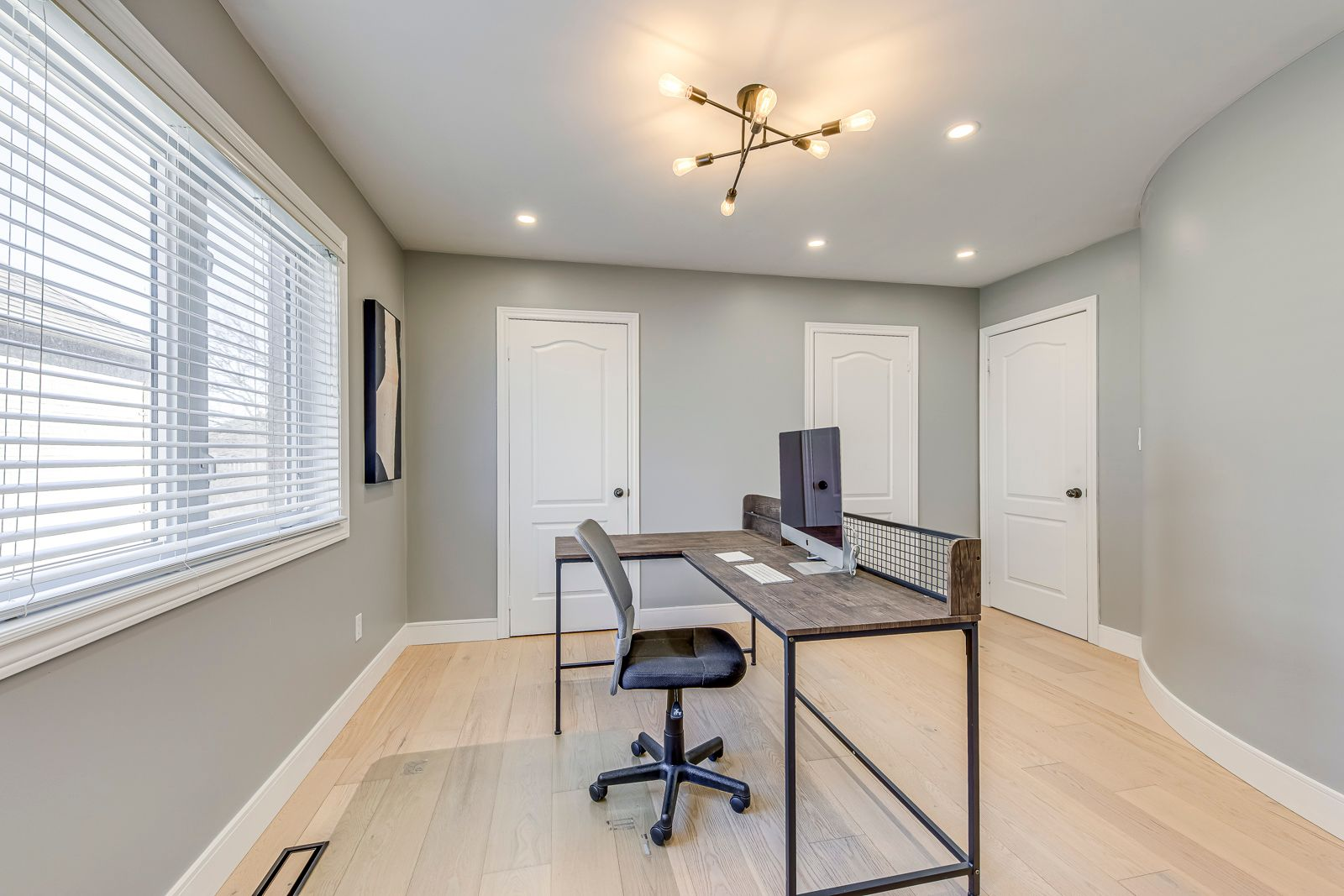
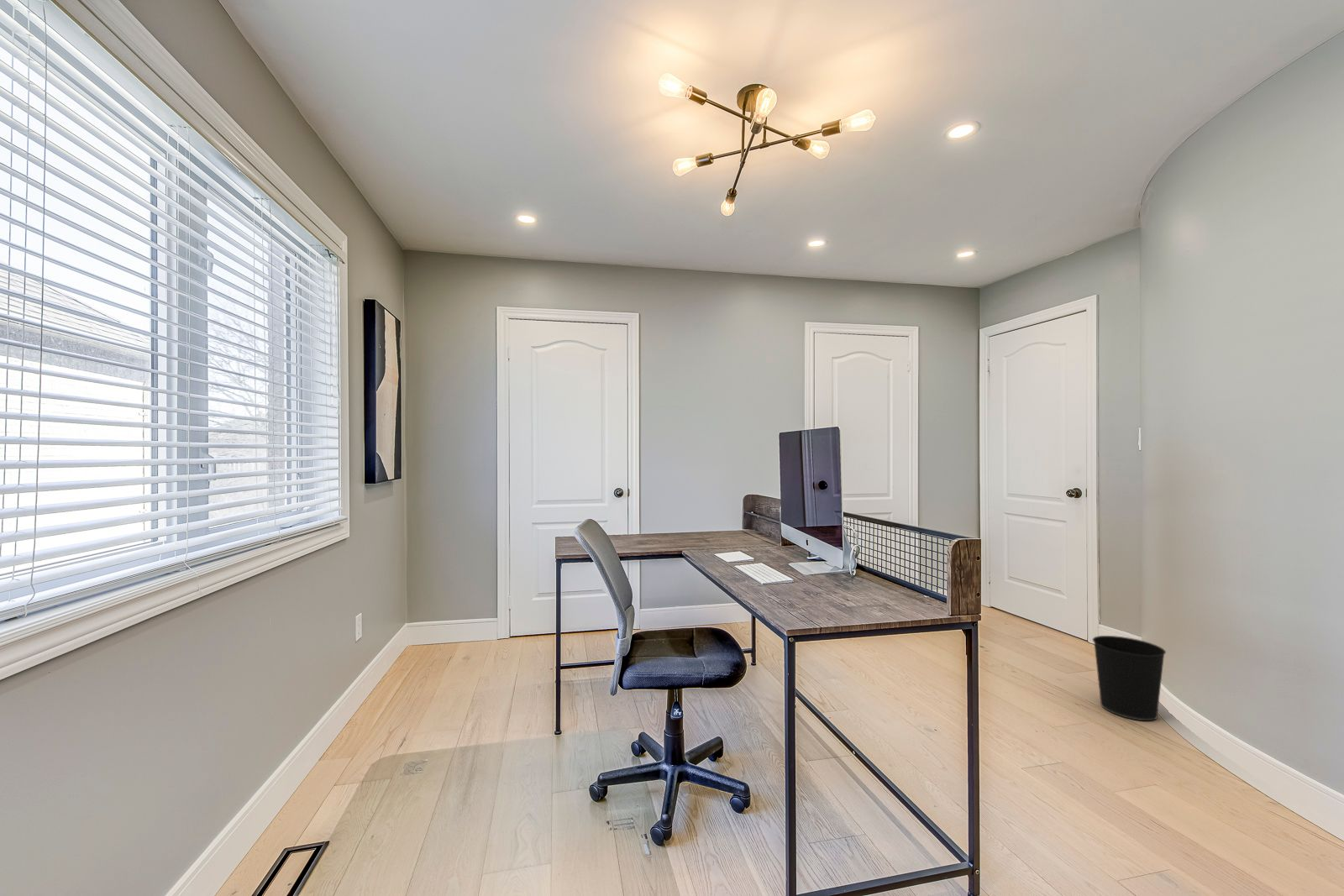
+ wastebasket (1128, 677)
